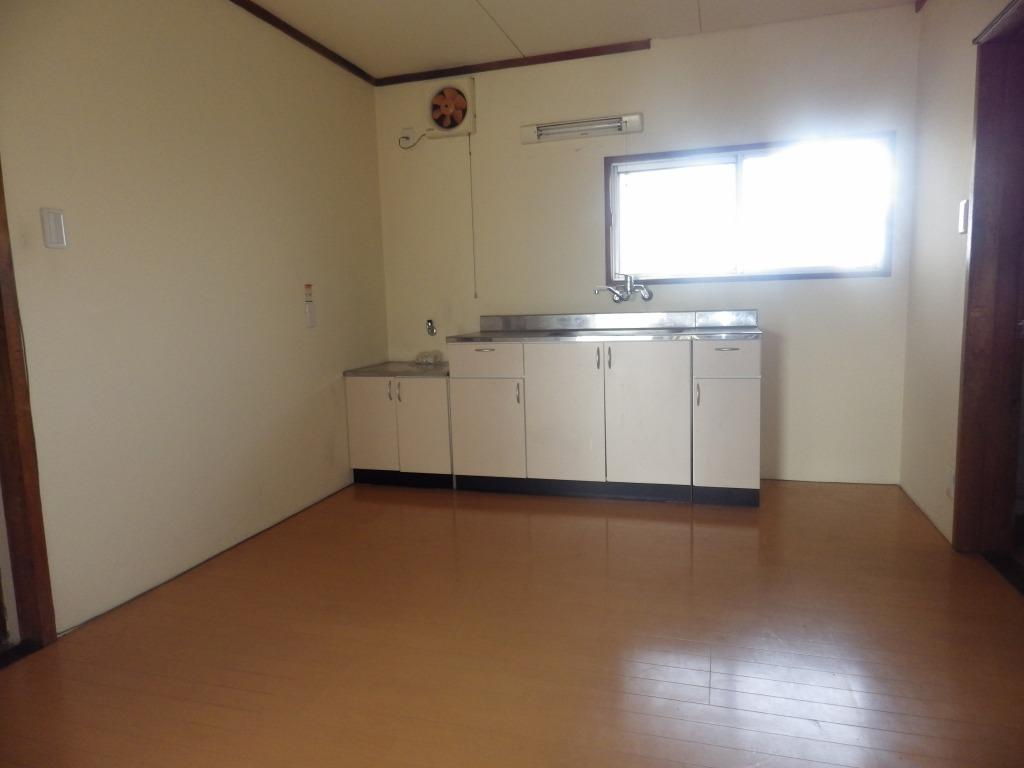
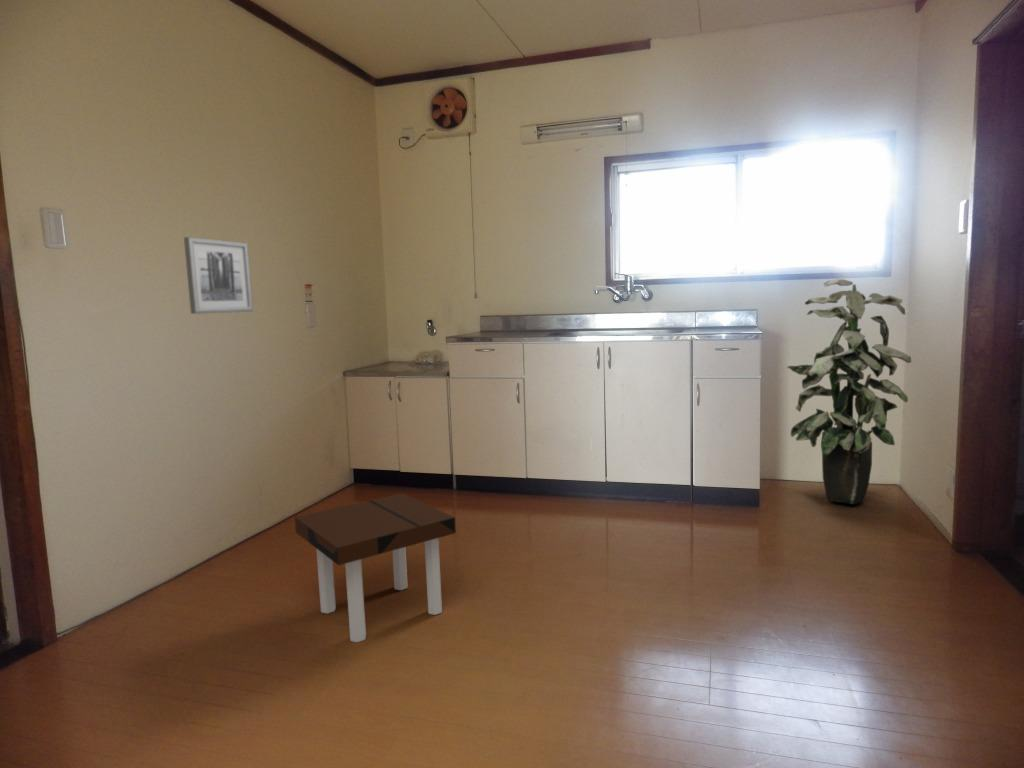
+ side table (374, 555)
+ indoor plant (844, 391)
+ wall art (220, 276)
